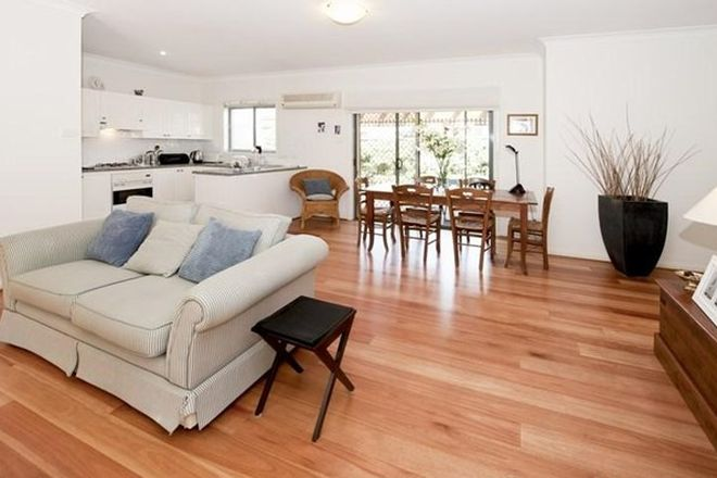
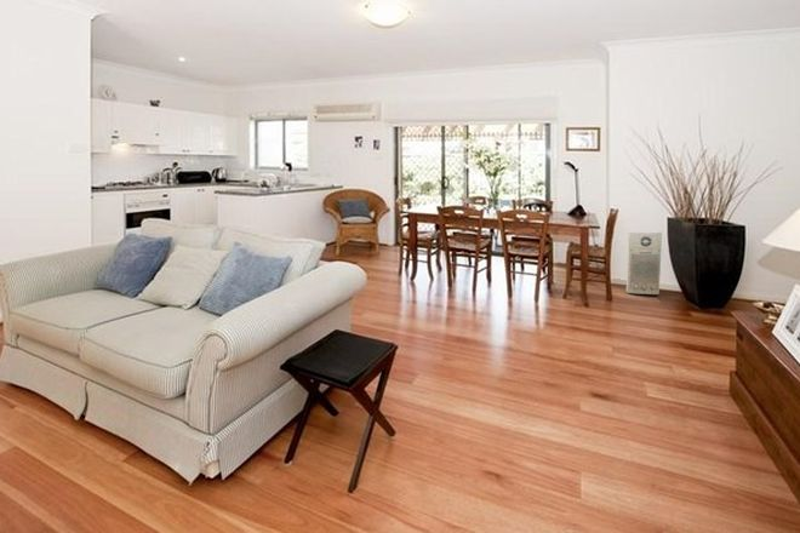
+ air purifier (642, 262)
